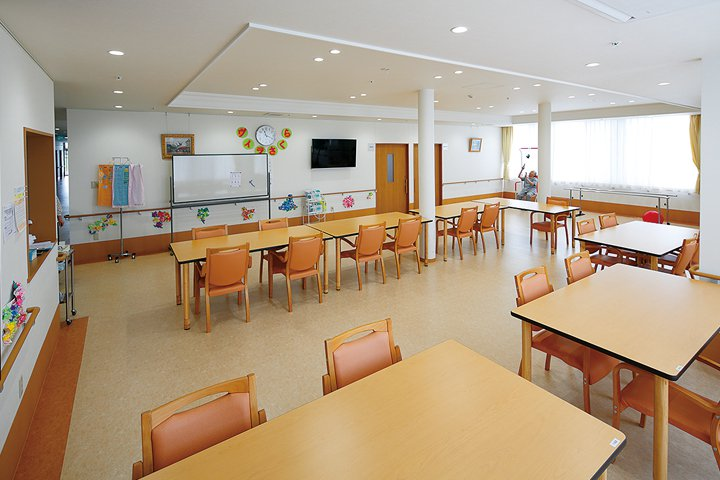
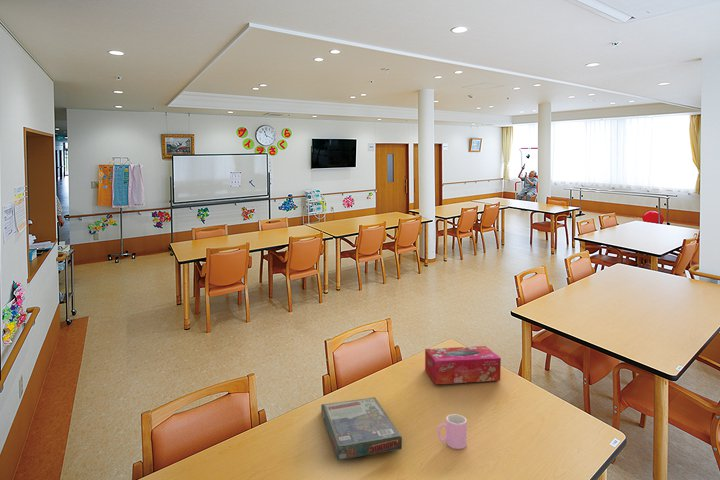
+ board game (358, 424)
+ cup (451, 431)
+ tissue box (461, 364)
